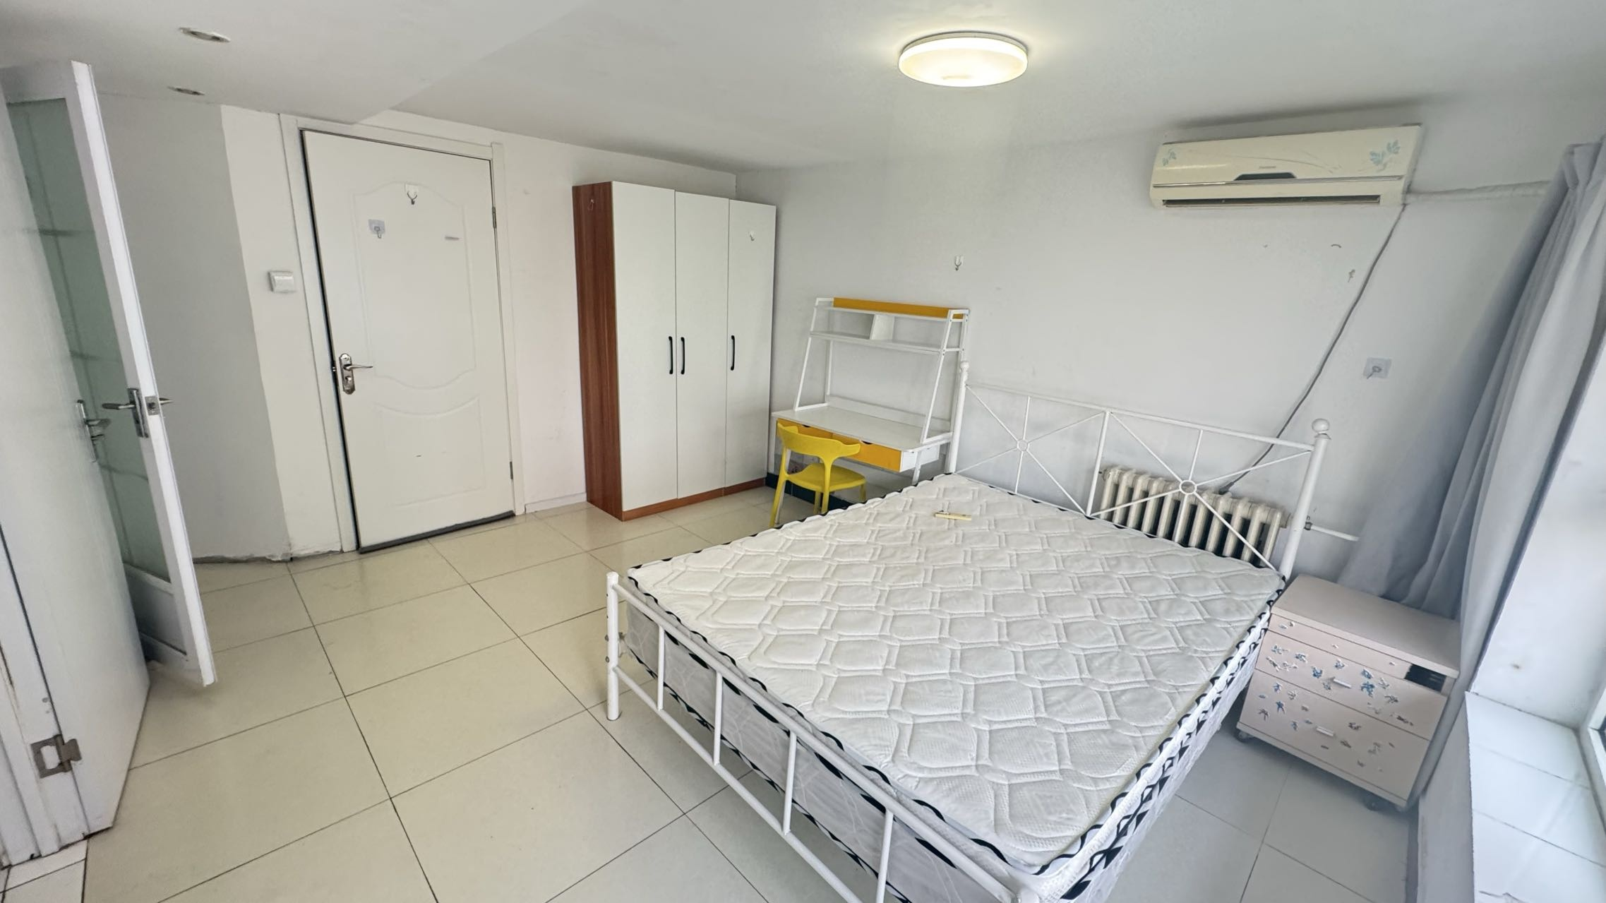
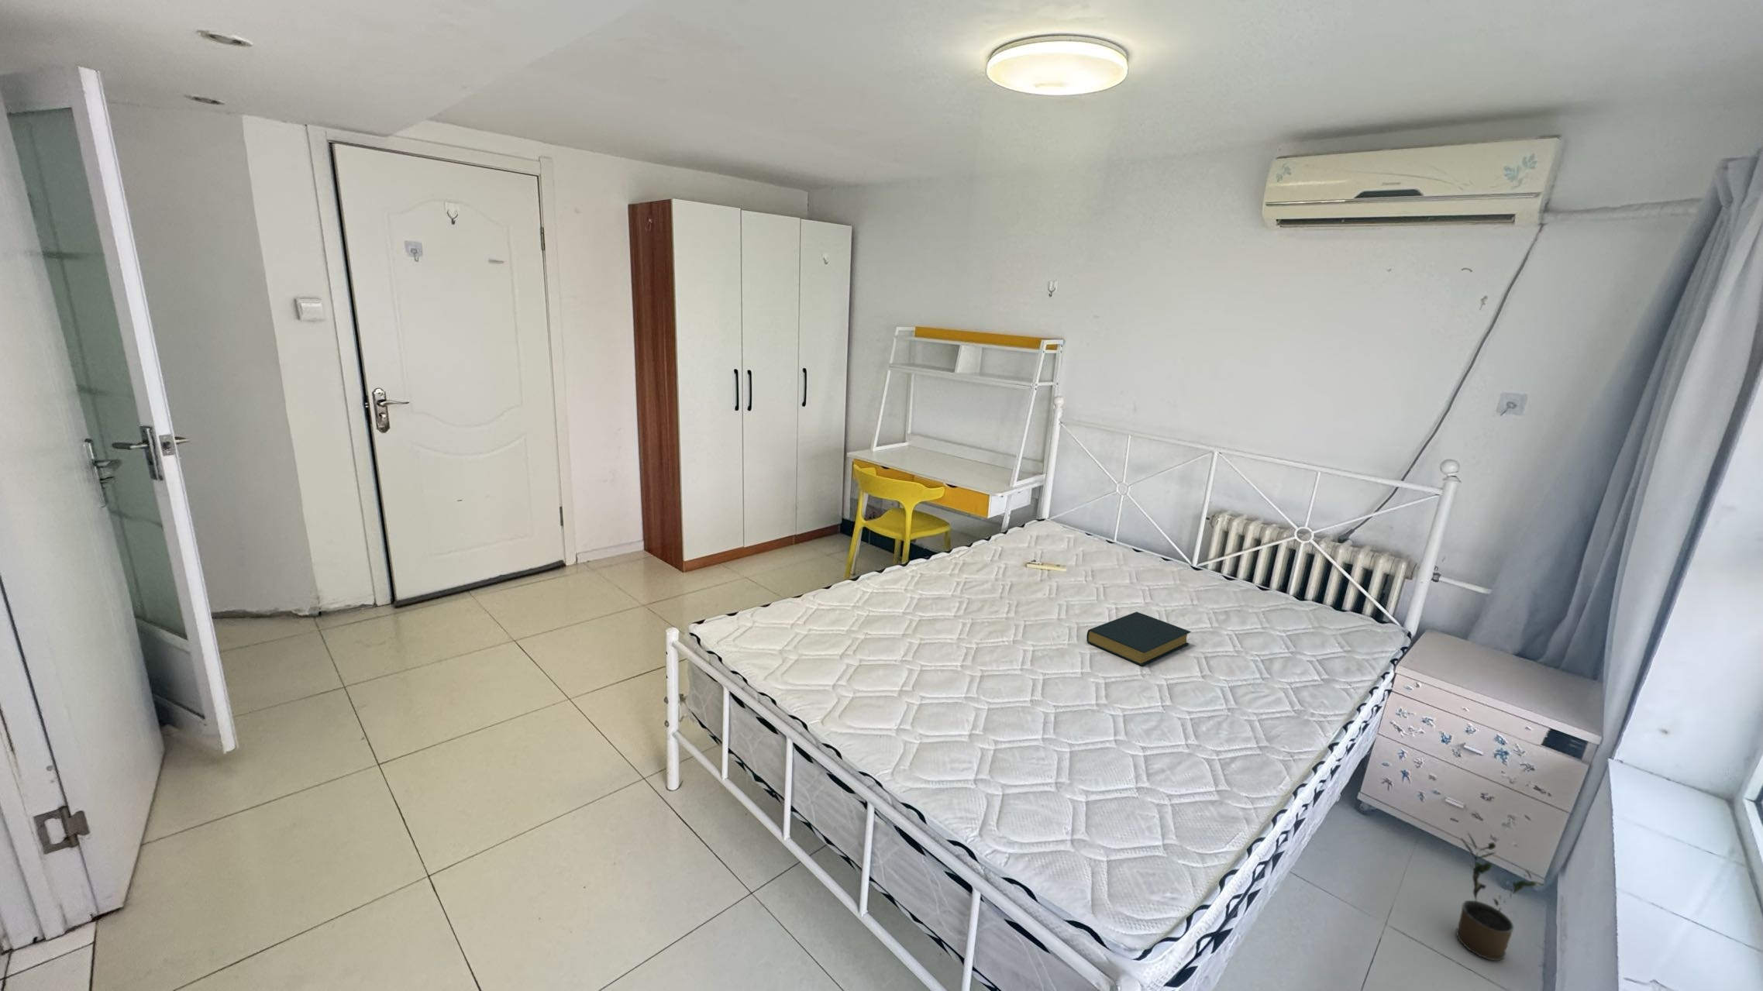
+ potted plant (1493, 898)
+ hardback book (1138, 636)
